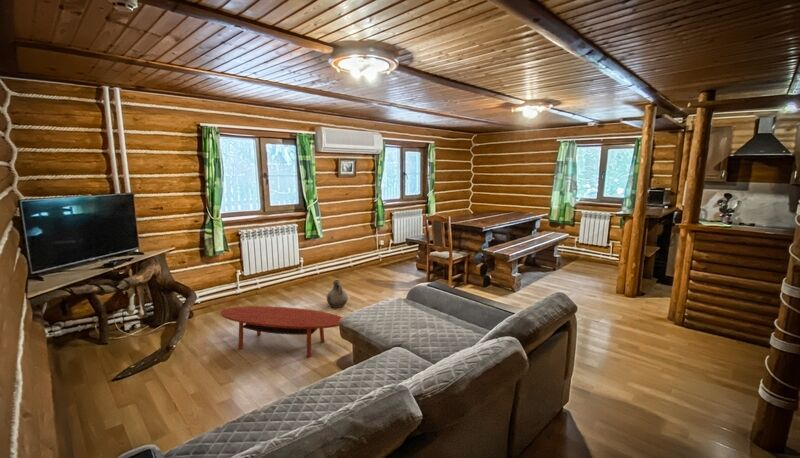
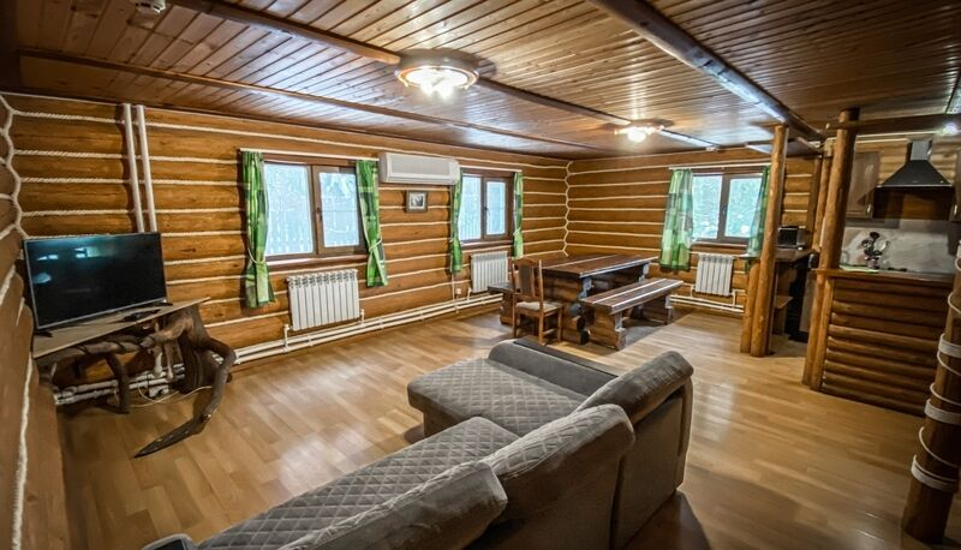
- ceramic jug (337, 293)
- coffee table (281, 330)
